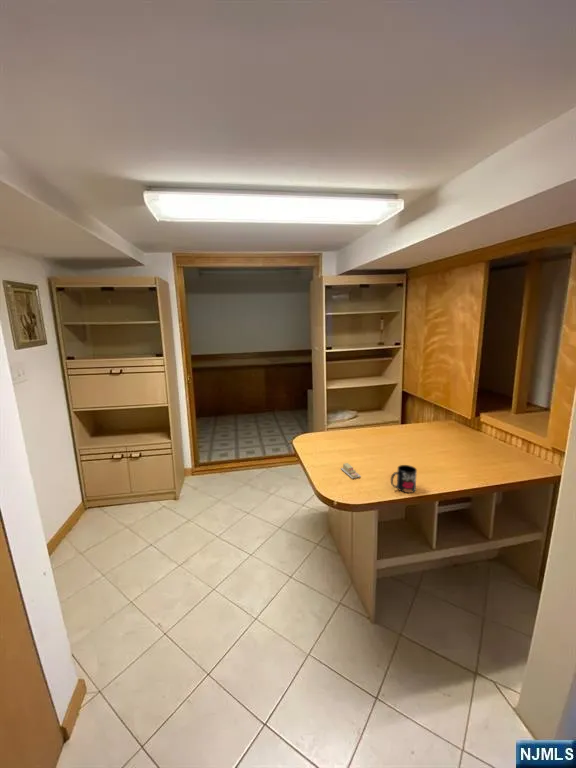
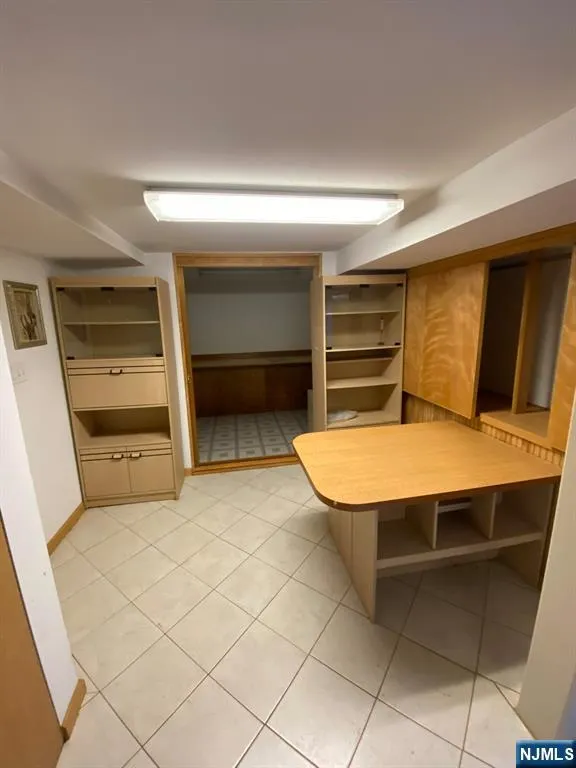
- mug (402, 478)
- sticky notes (350, 470)
